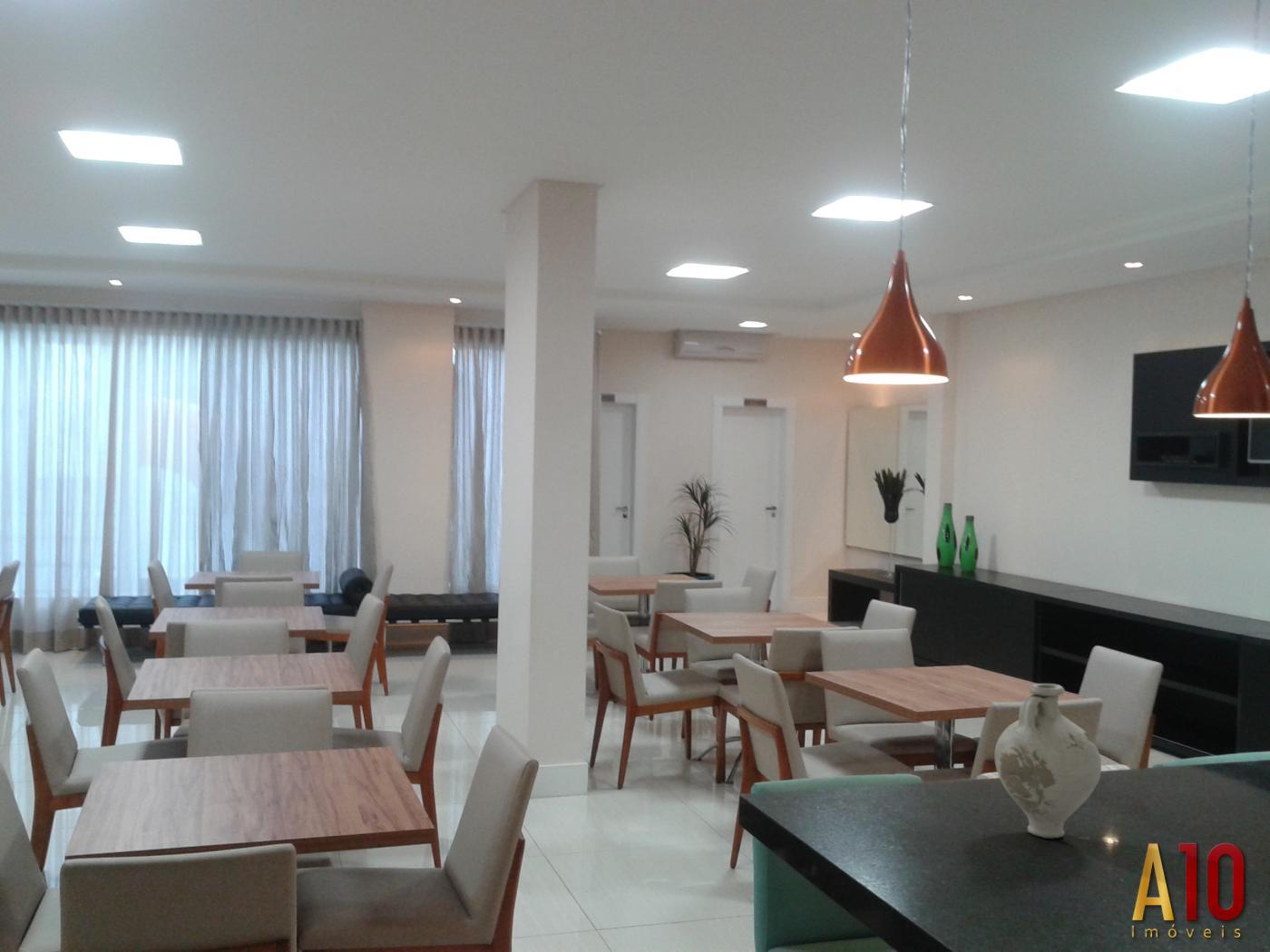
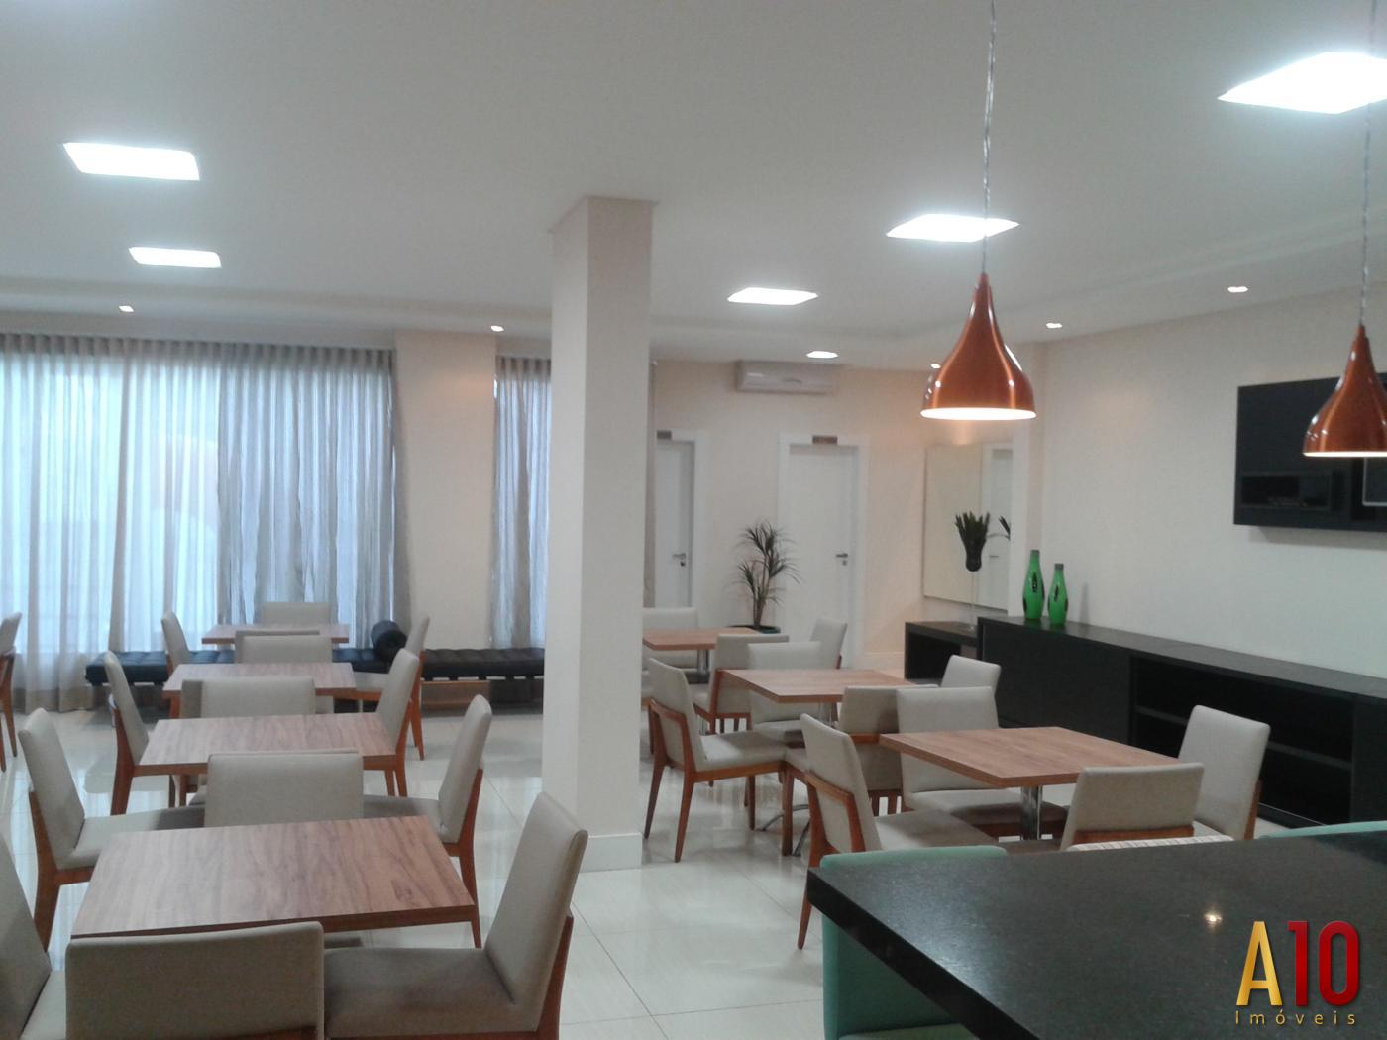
- decorative vase (1047, 759)
